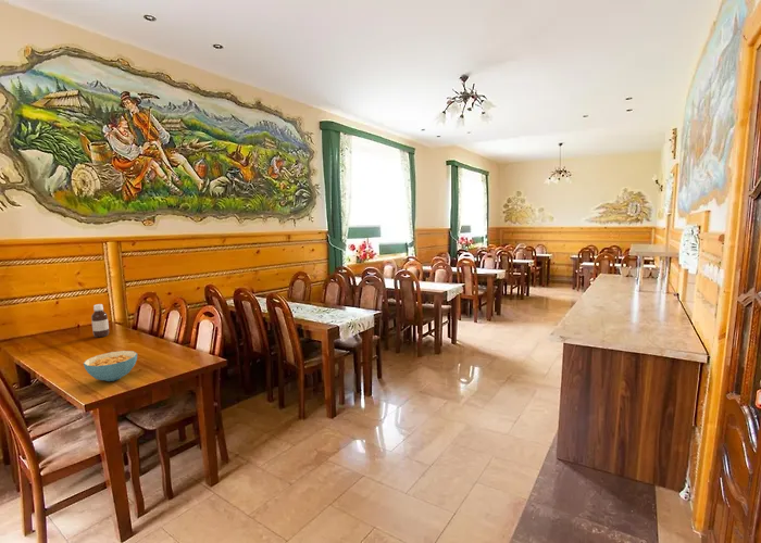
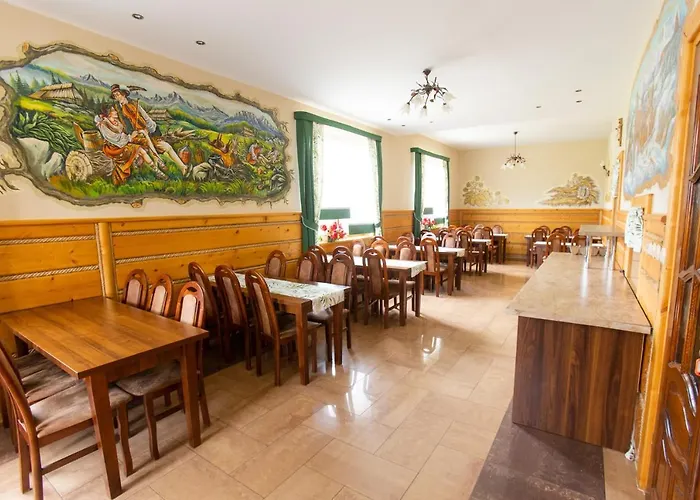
- bottle (99, 320)
- cereal bowl (112, 368)
